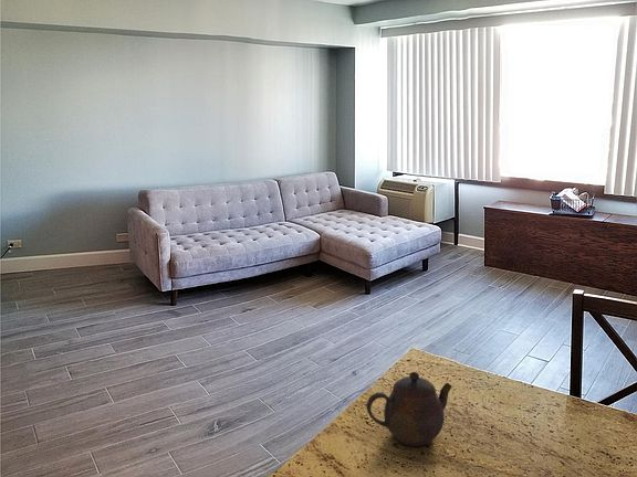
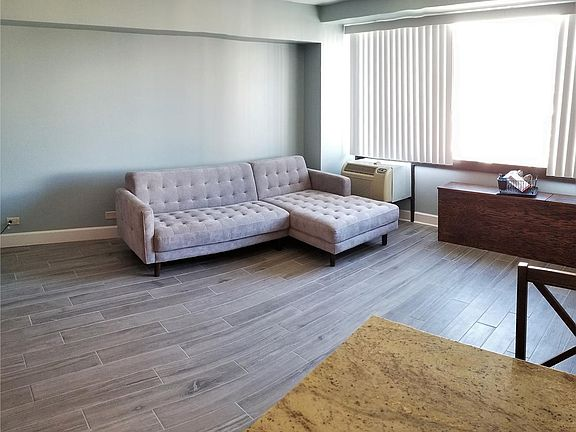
- teapot (409, 404)
